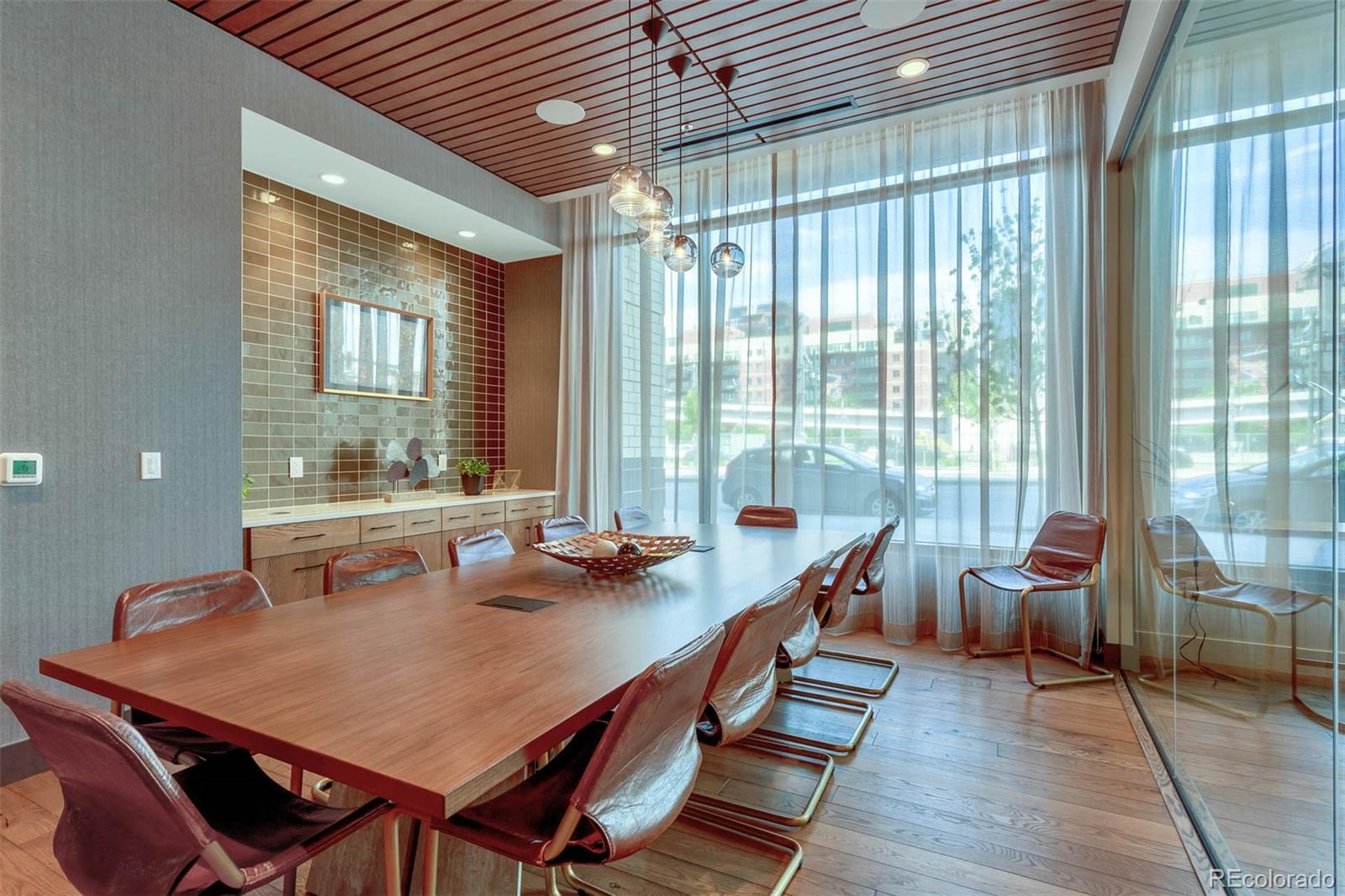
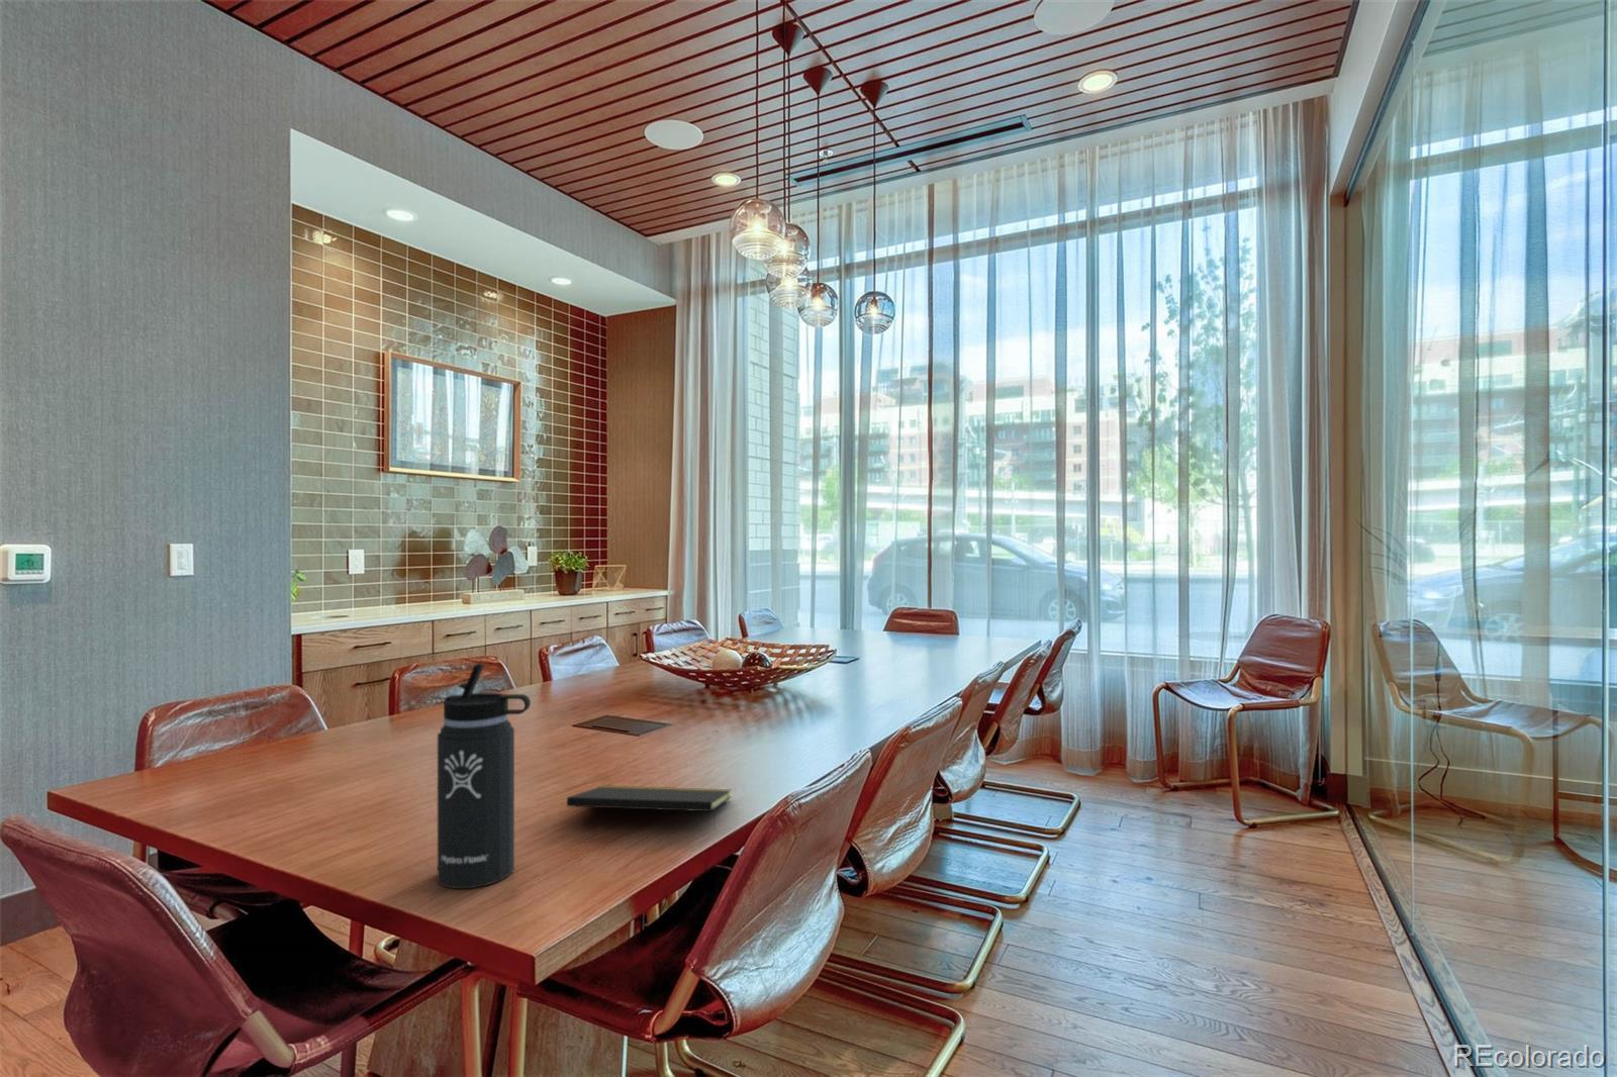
+ notepad (653, 797)
+ thermos bottle (484, 768)
